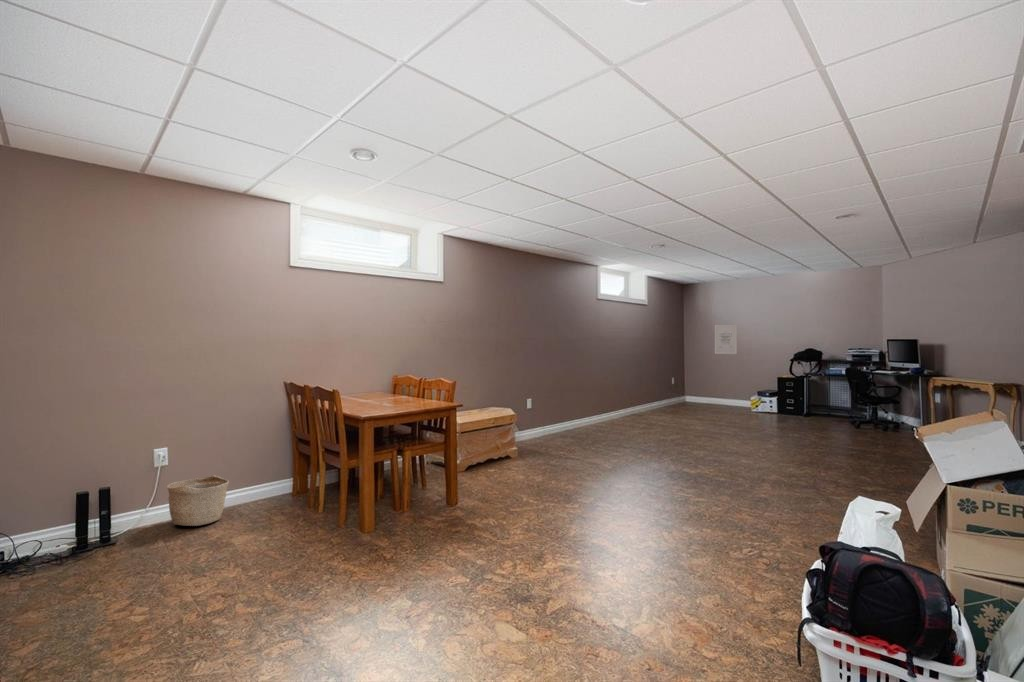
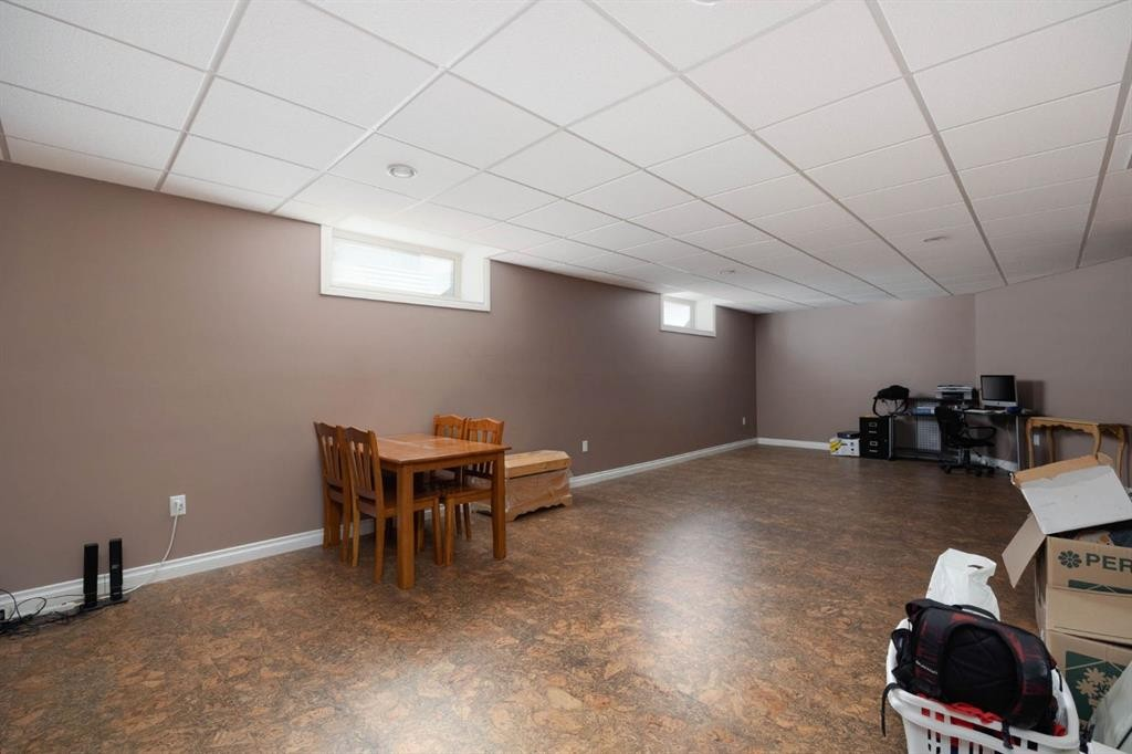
- wall art (725, 339)
- basket (198, 499)
